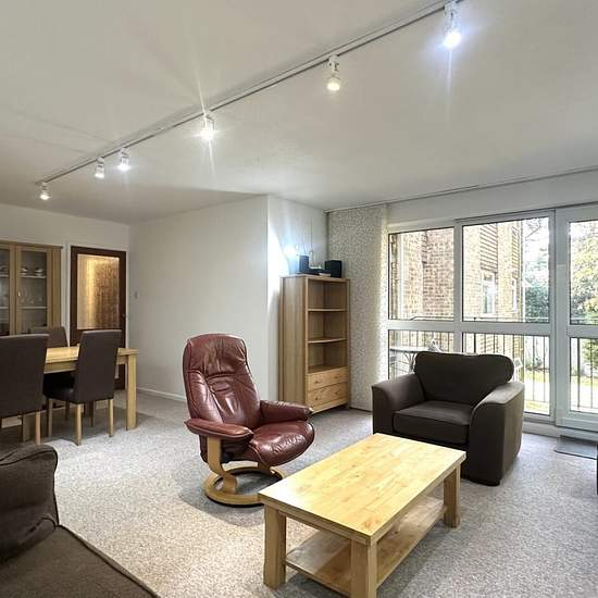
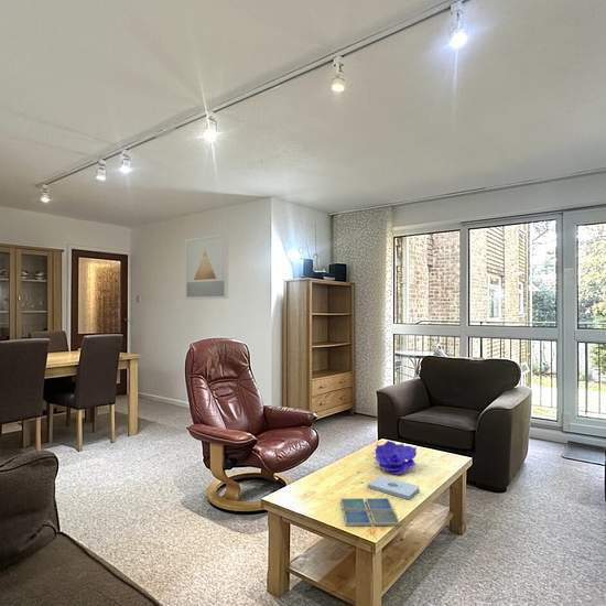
+ decorative bowl (393, 455)
+ notepad (393, 487)
+ wall art (205, 268)
+ drink coaster (367, 511)
